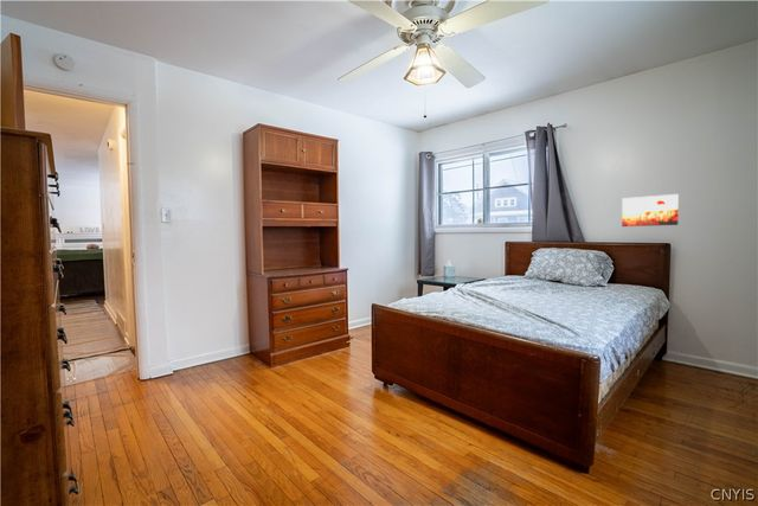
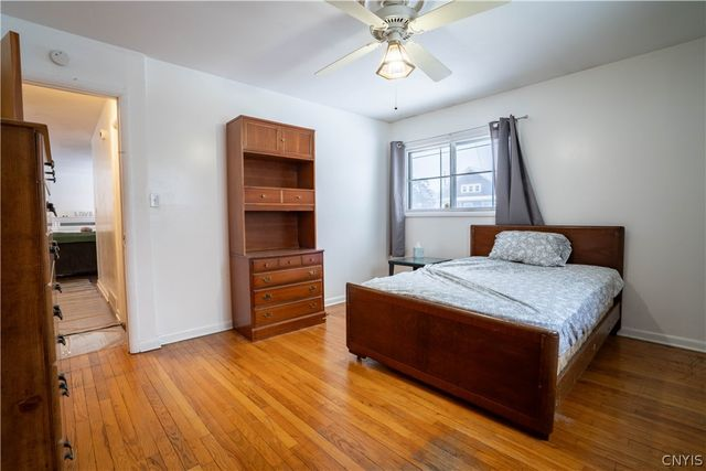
- wall art (648, 211)
